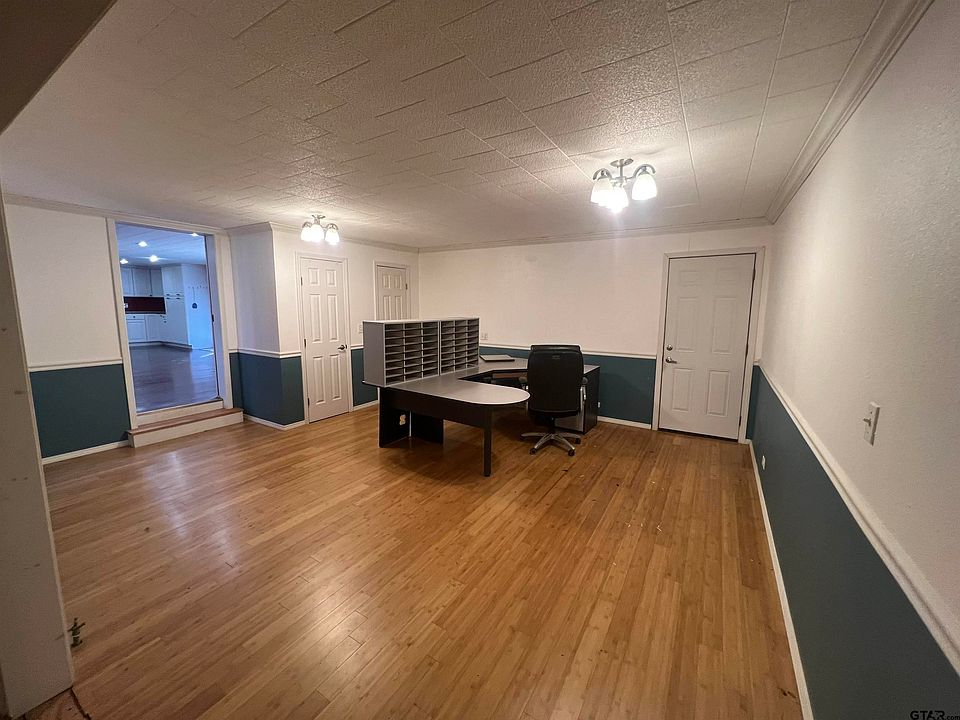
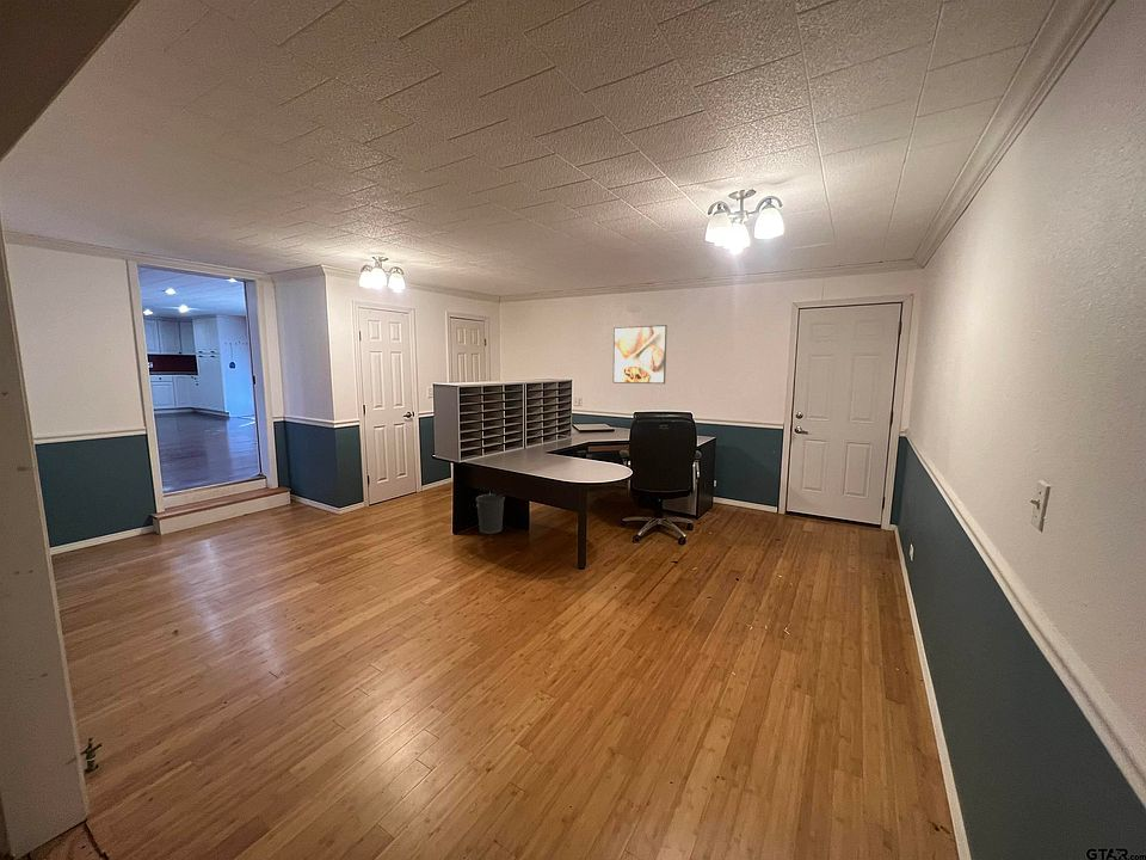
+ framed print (639, 355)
+ wastebasket (489, 514)
